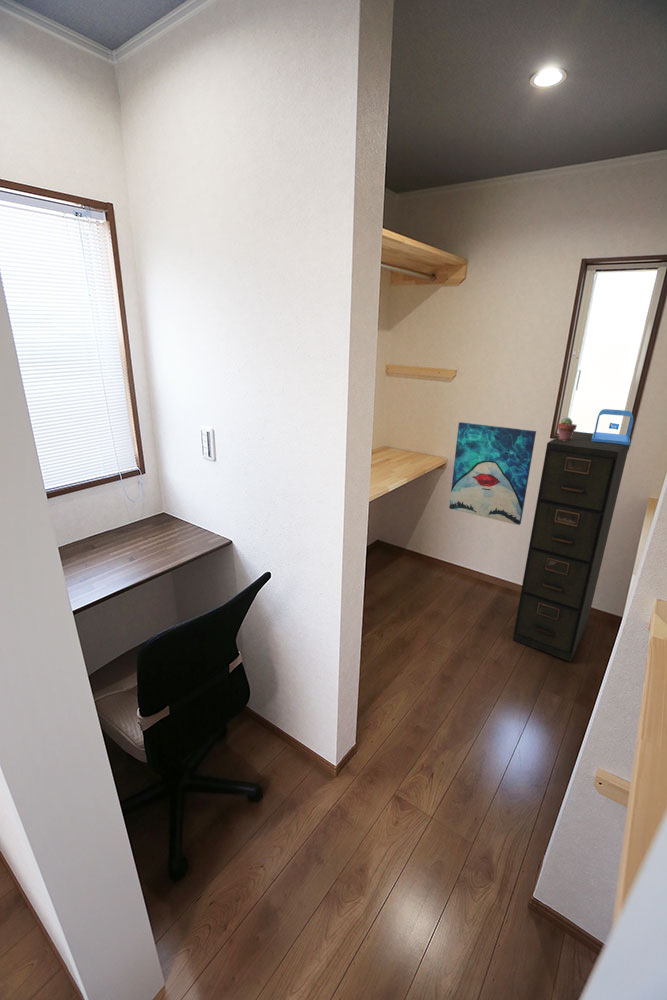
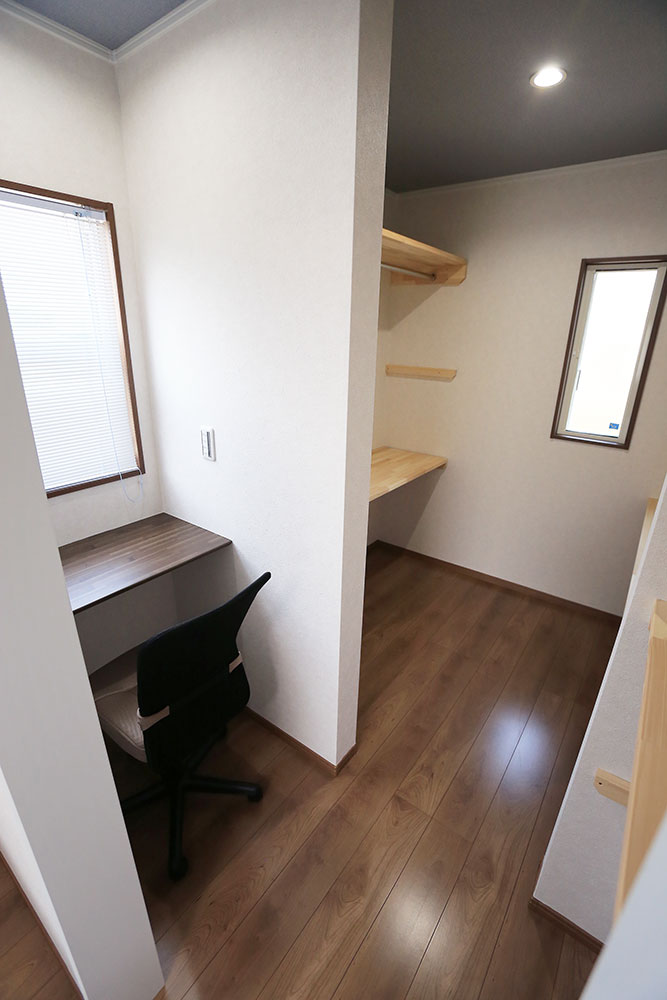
- potted succulent (566, 428)
- wall art (489, 472)
- filing cabinet (569, 543)
- file sorter (610, 433)
